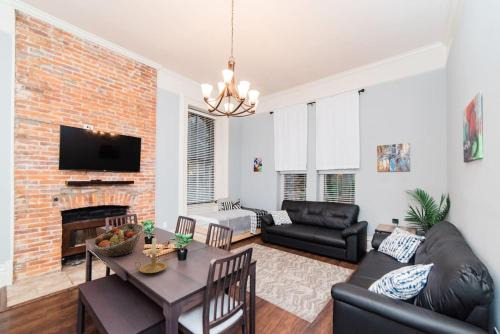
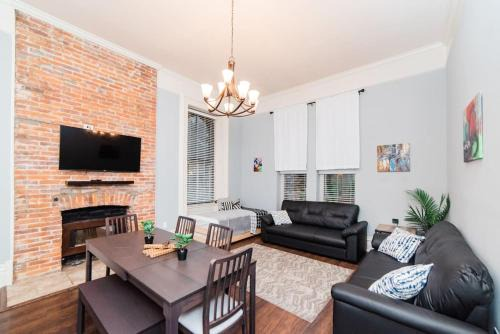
- candle holder (153, 253)
- fruit basket (119, 238)
